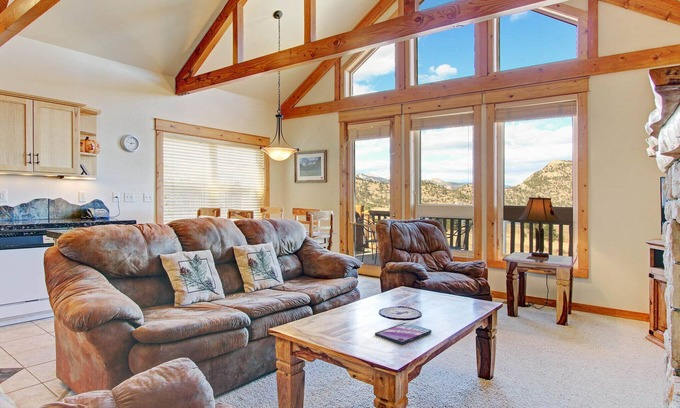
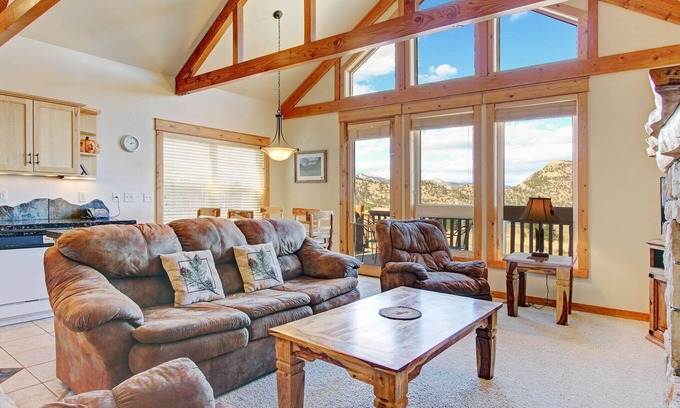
- video game case (403, 332)
